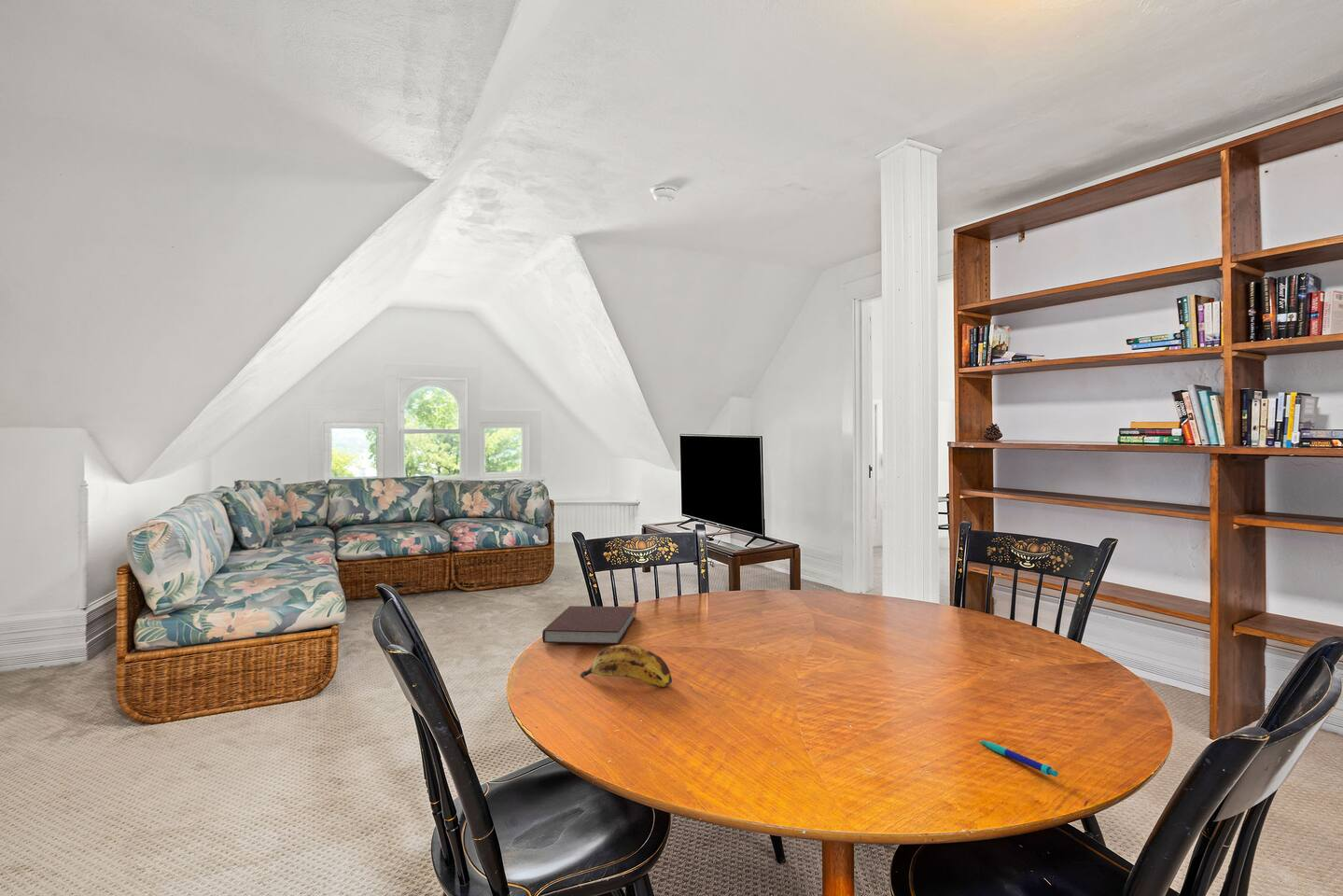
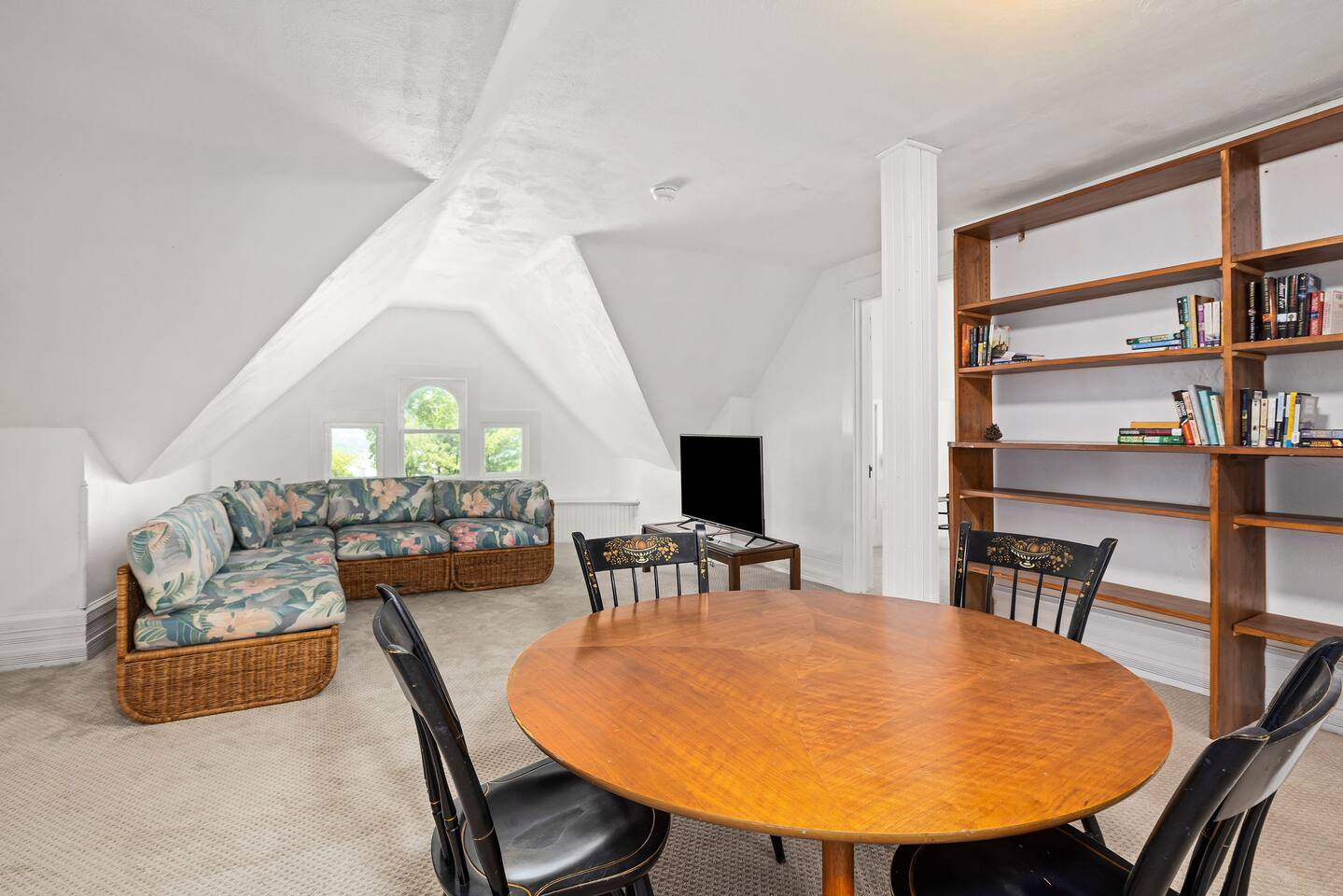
- notebook (592, 623)
- pen (1015, 755)
- banana (624, 665)
